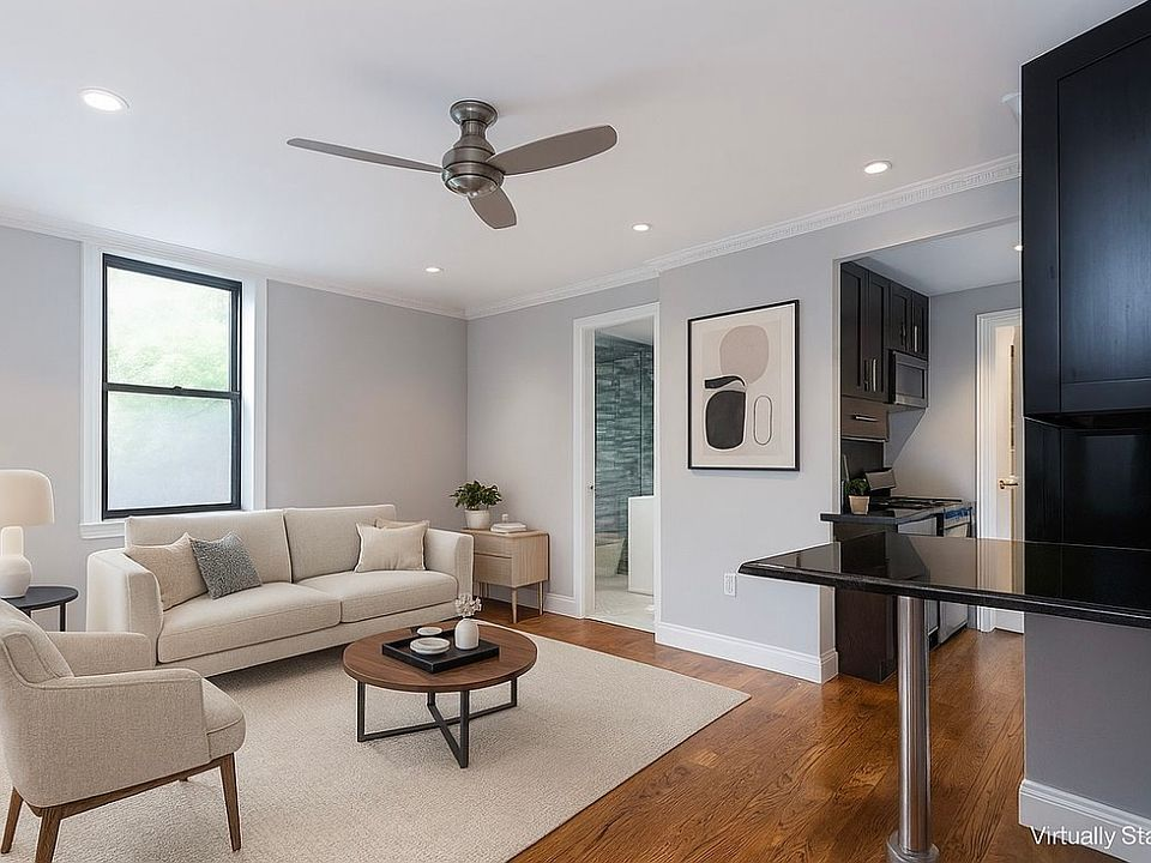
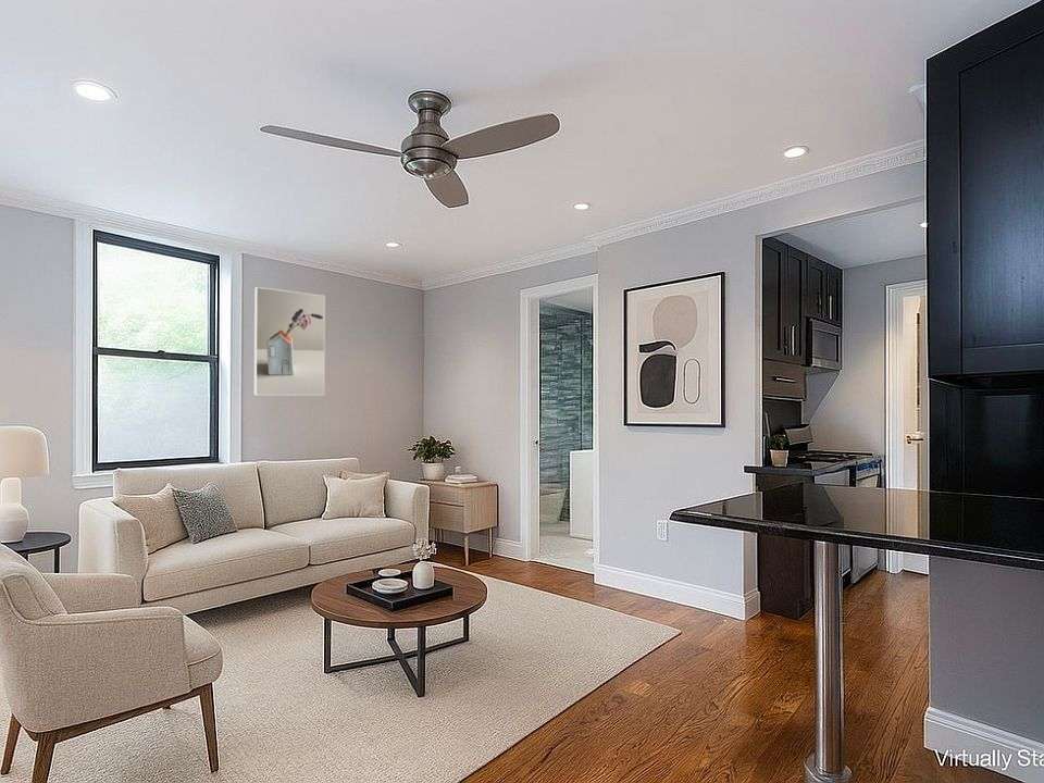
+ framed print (290, 343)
